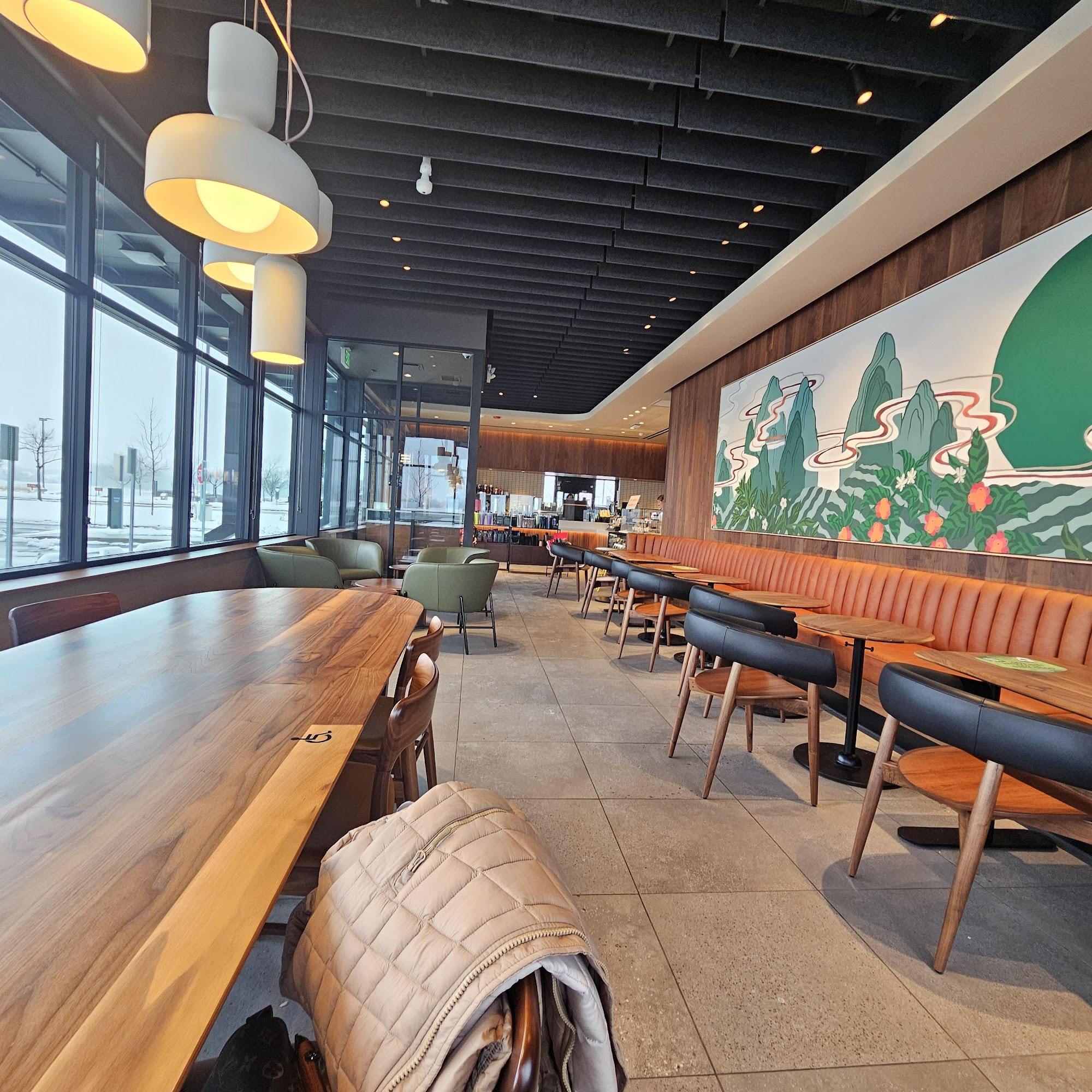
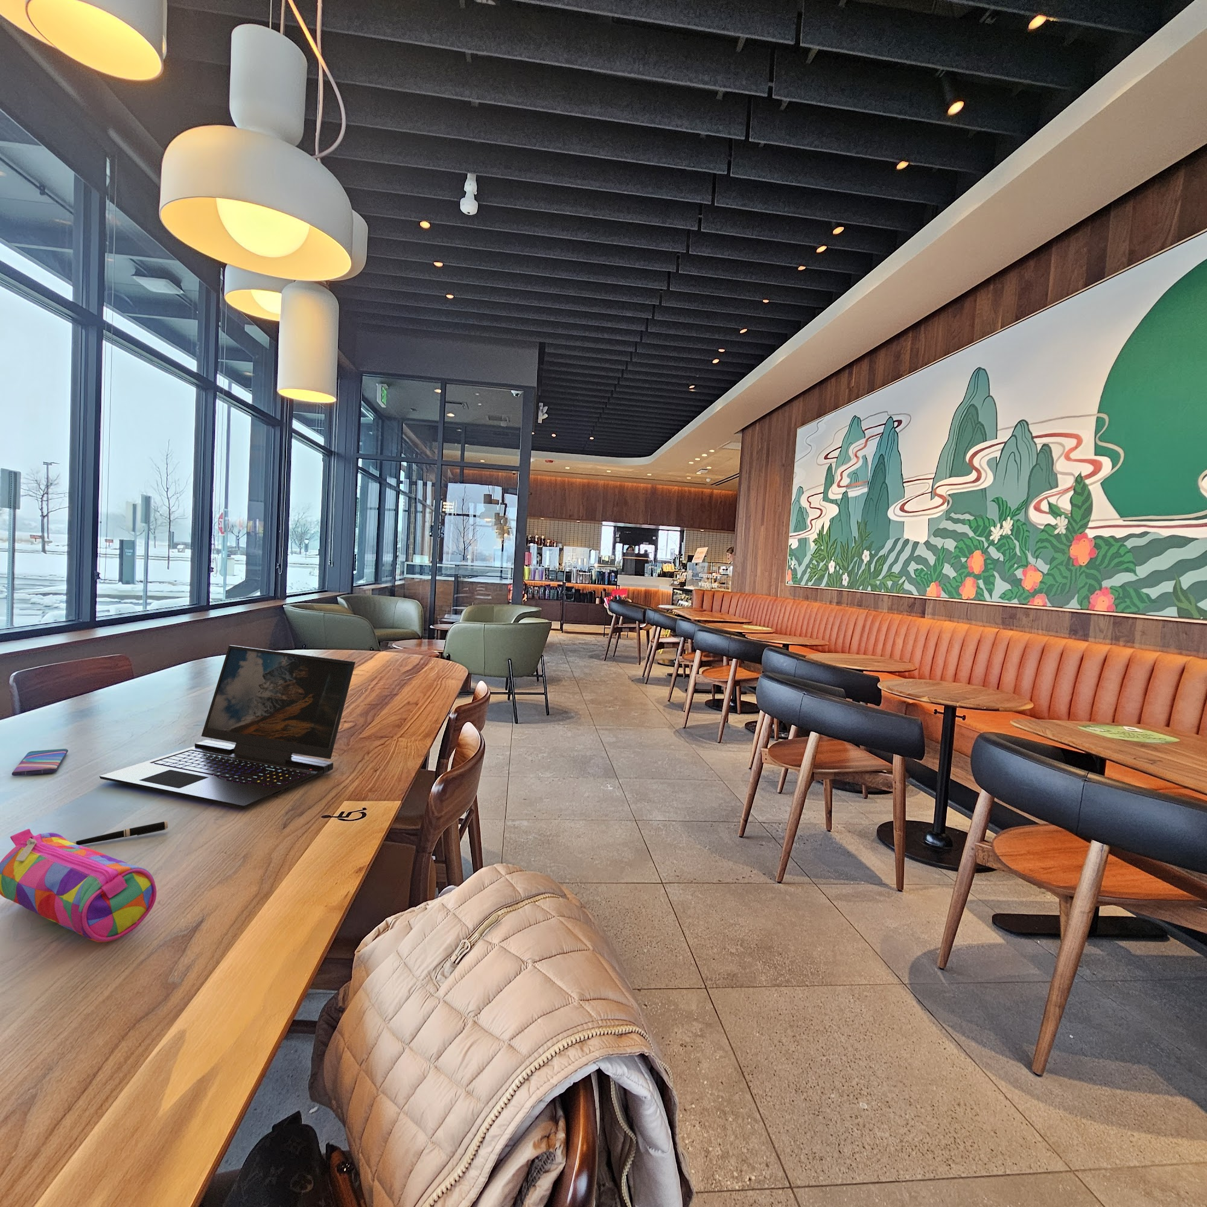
+ laptop (237, 718)
+ smartphone (41, 762)
+ pen (116, 835)
+ pencil case (73, 883)
